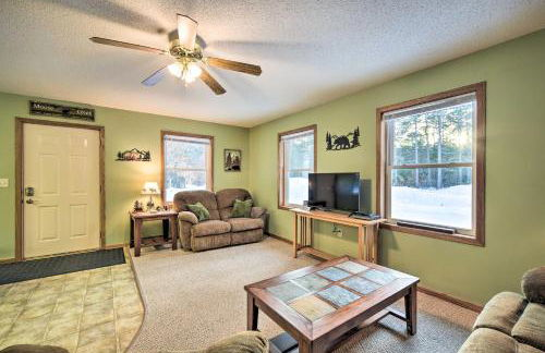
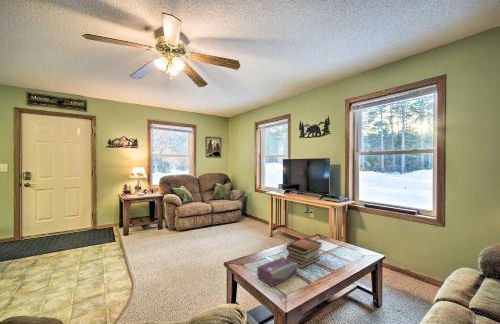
+ tissue box (277, 270)
+ book stack (304, 252)
